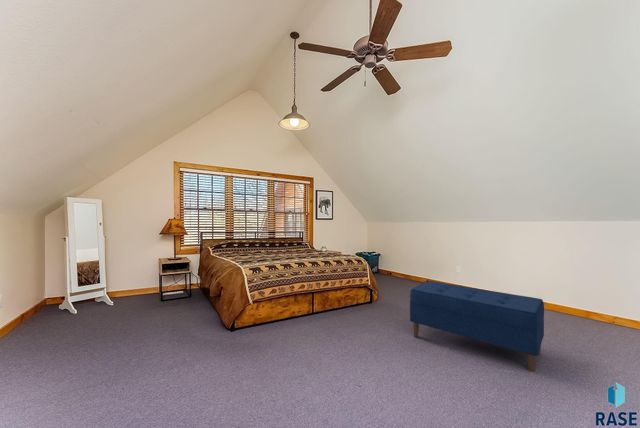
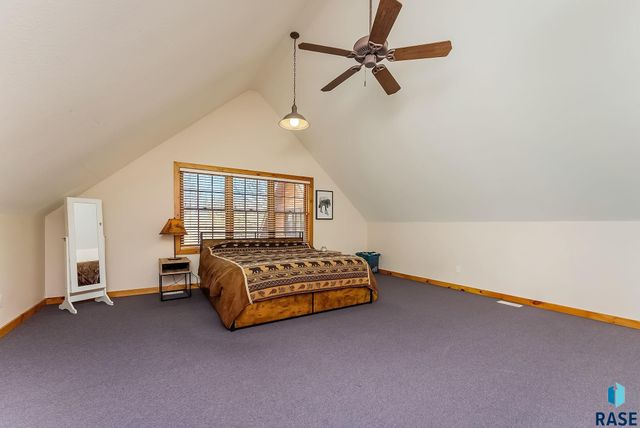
- bench (472, 319)
